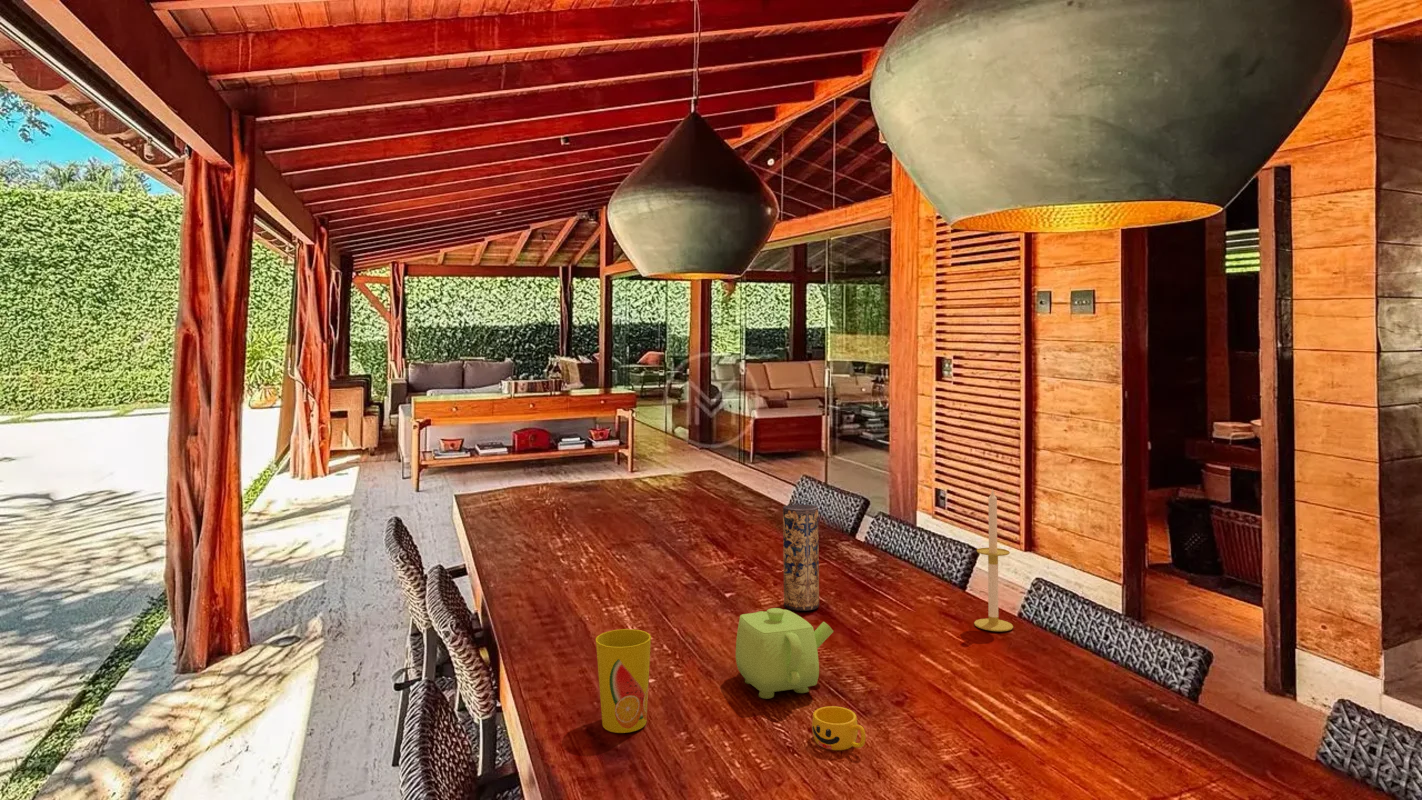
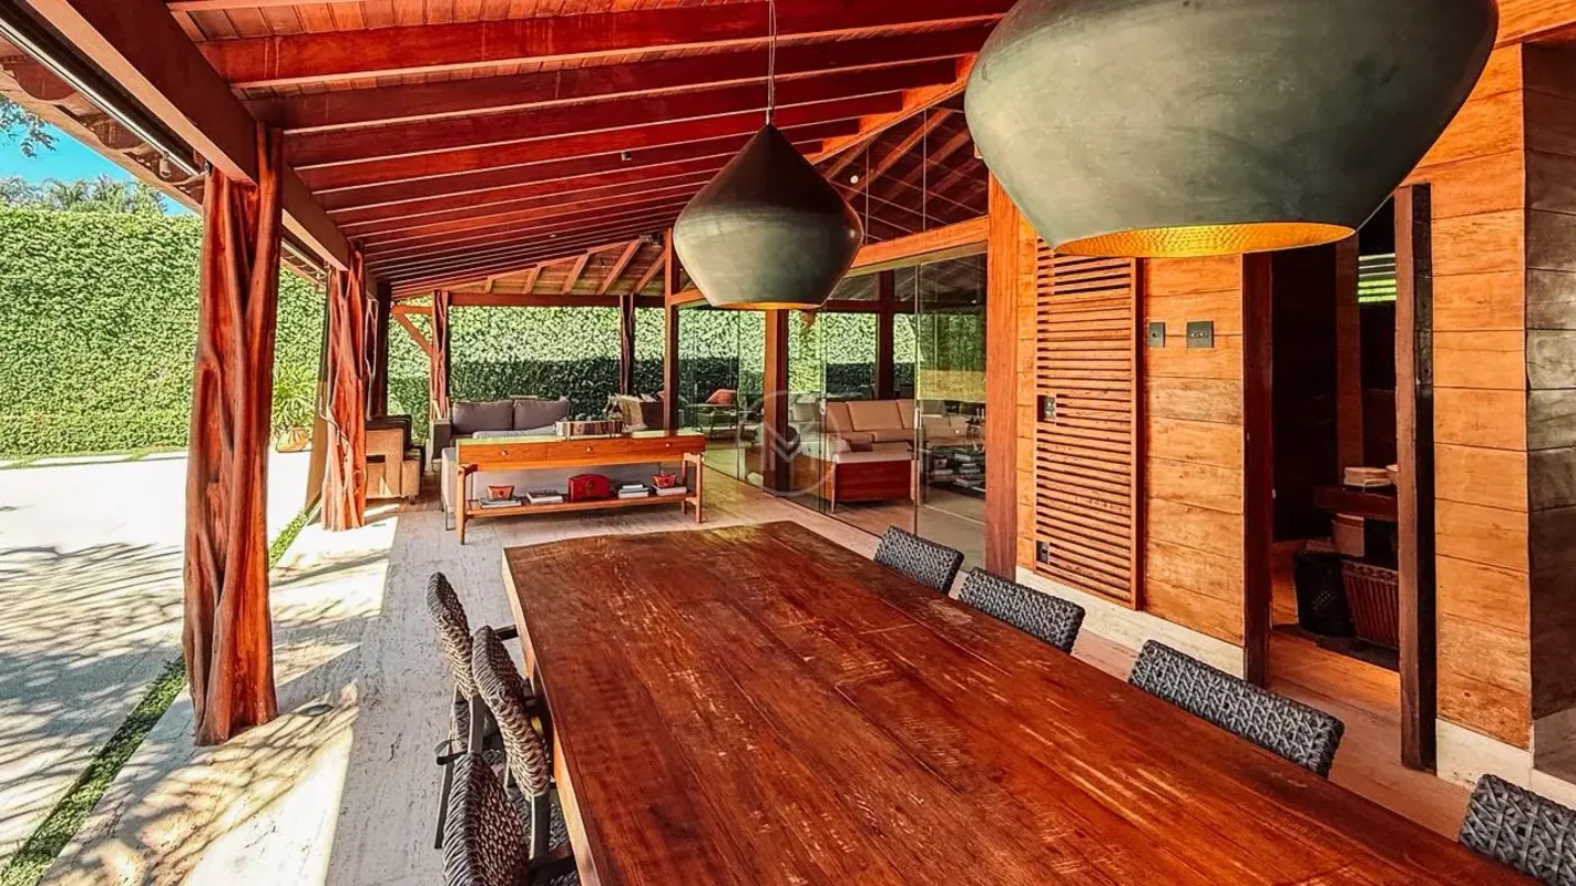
- cup (623, 680)
- cup (840, 730)
- candle (993, 556)
- teapot (789, 645)
- vase (801, 556)
